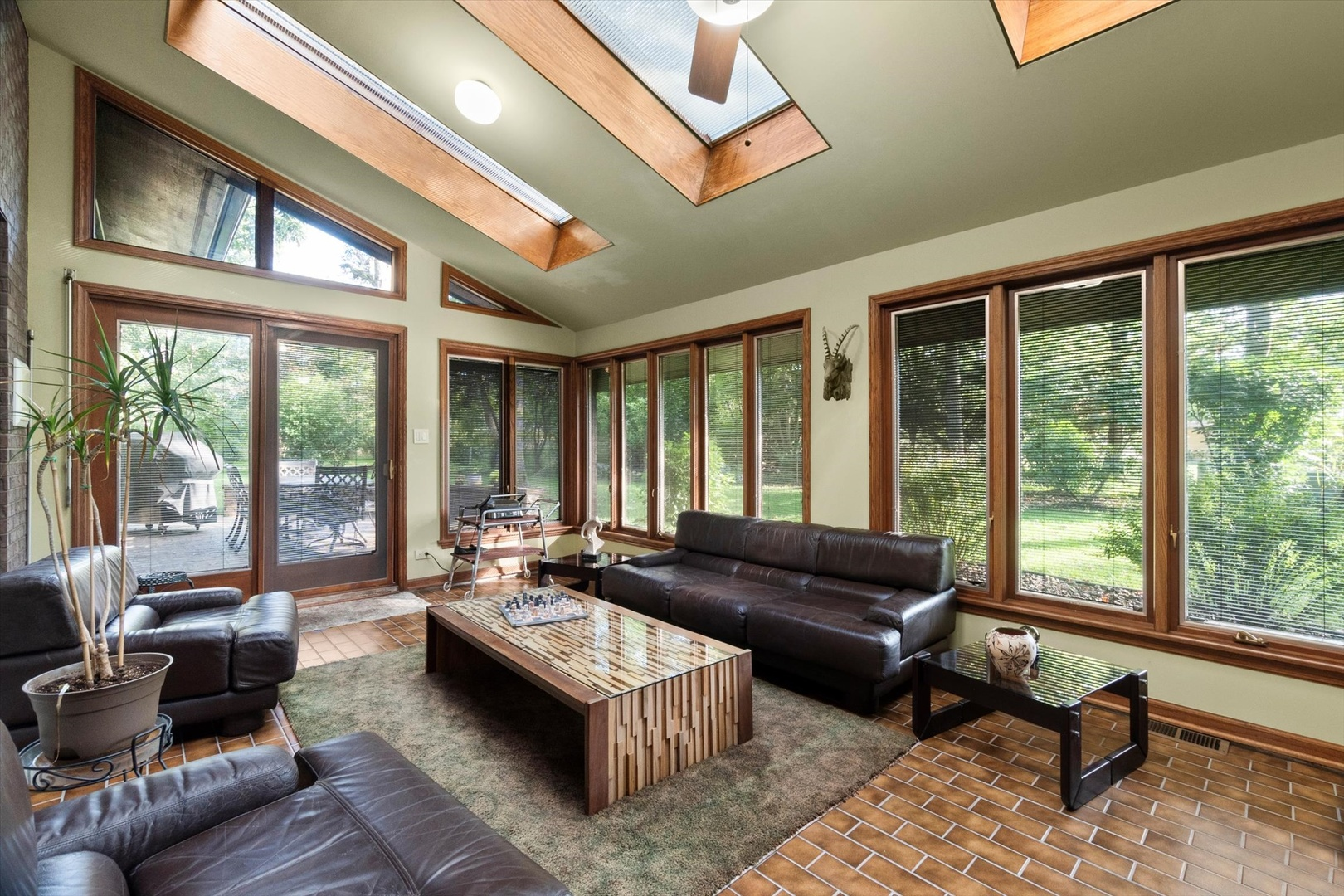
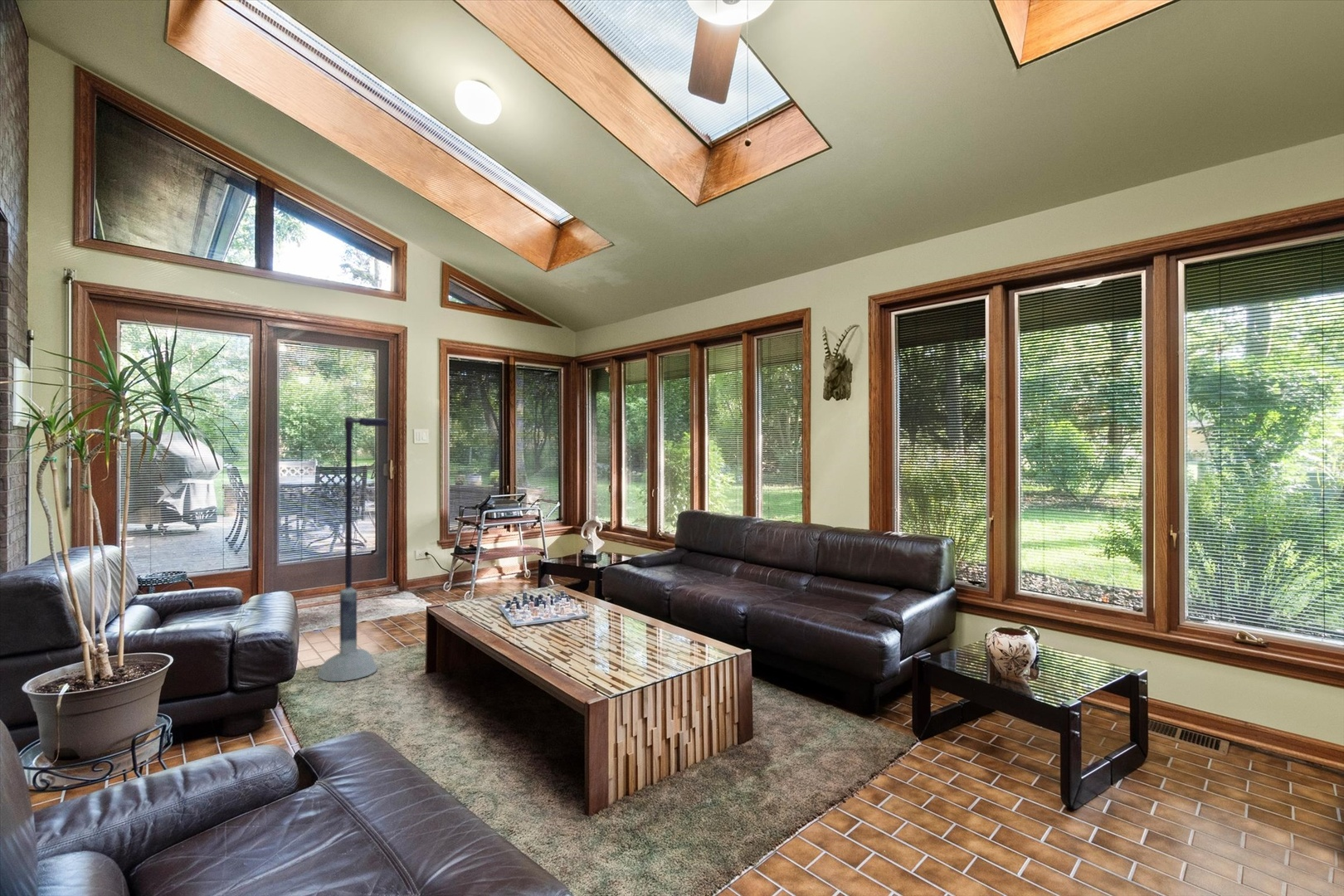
+ floor lamp (351, 543)
